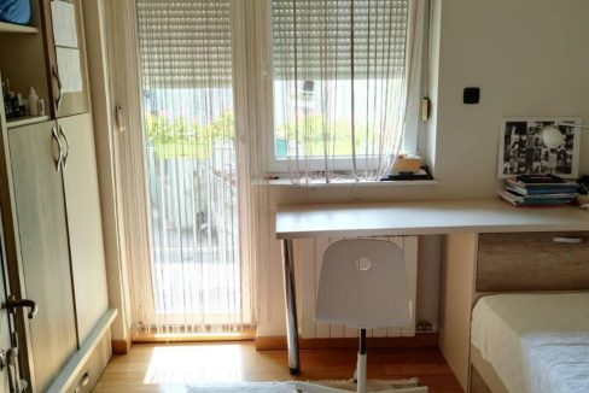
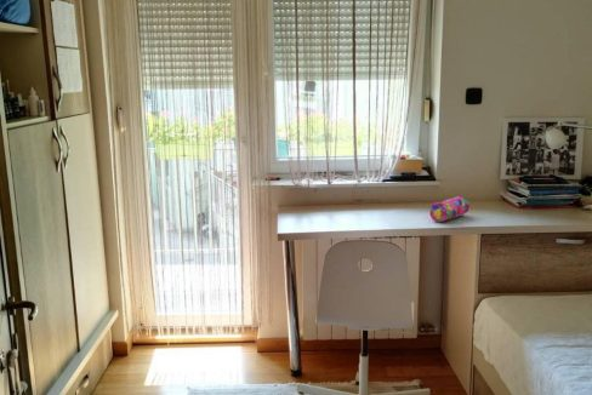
+ pencil case (449, 208)
